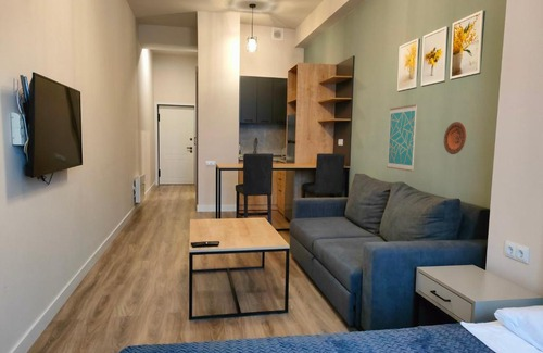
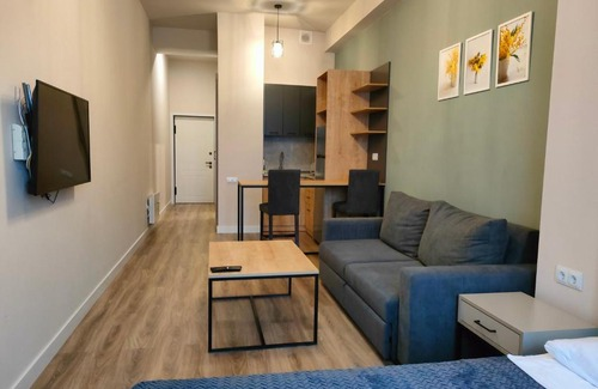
- decorative plate (455, 138)
- wall art (401, 138)
